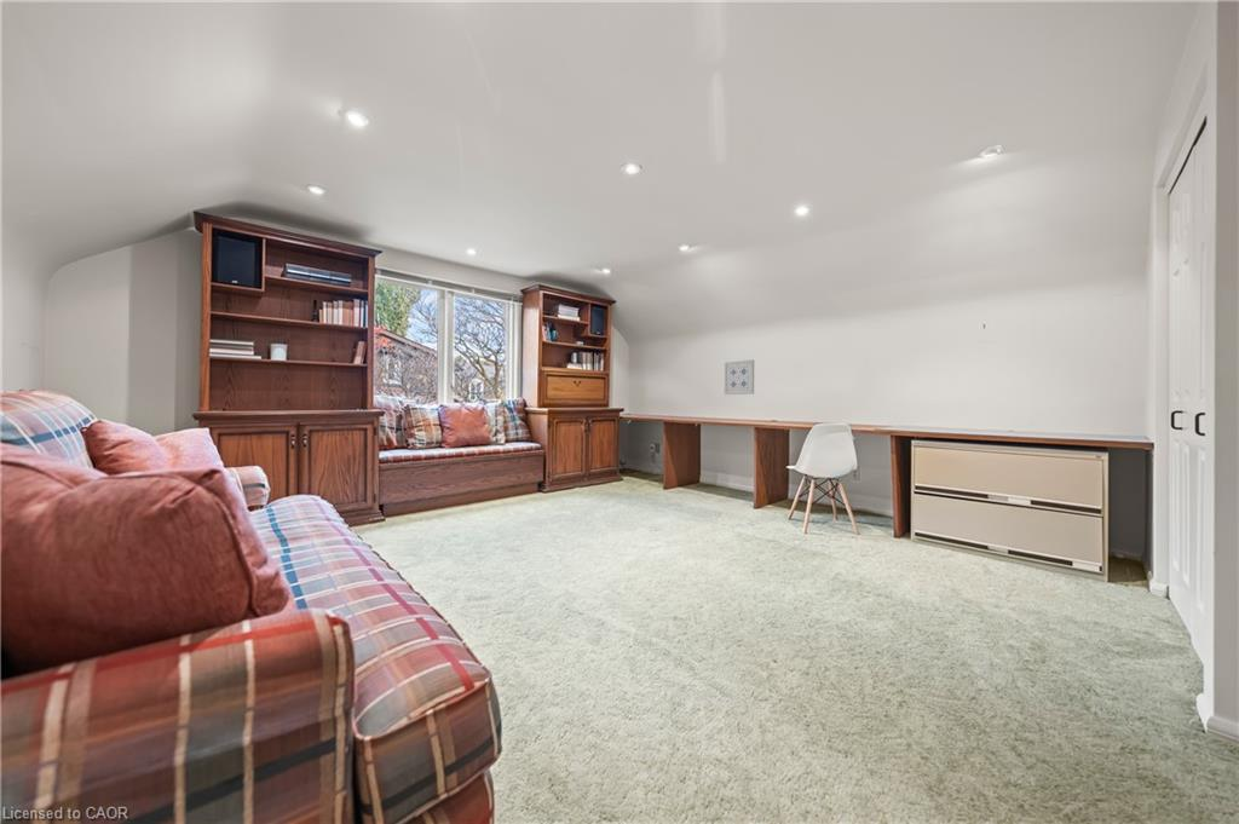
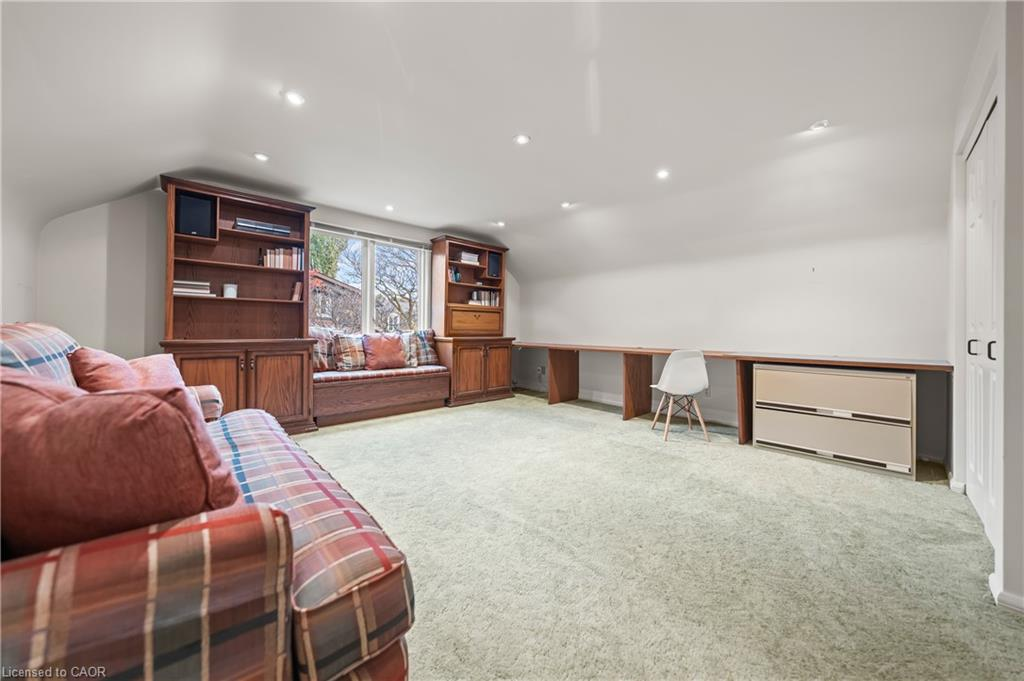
- wall art (738, 378)
